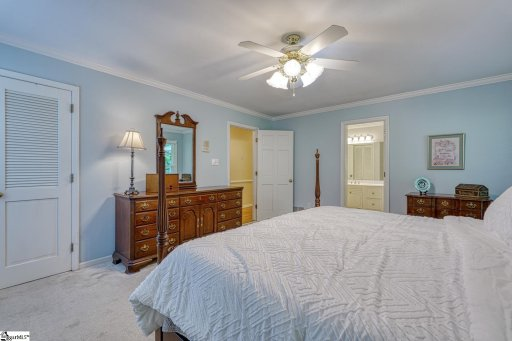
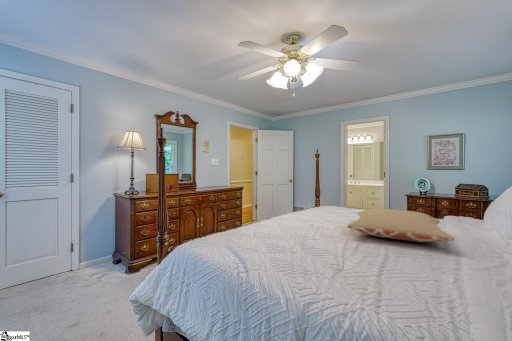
+ pillow (395, 223)
